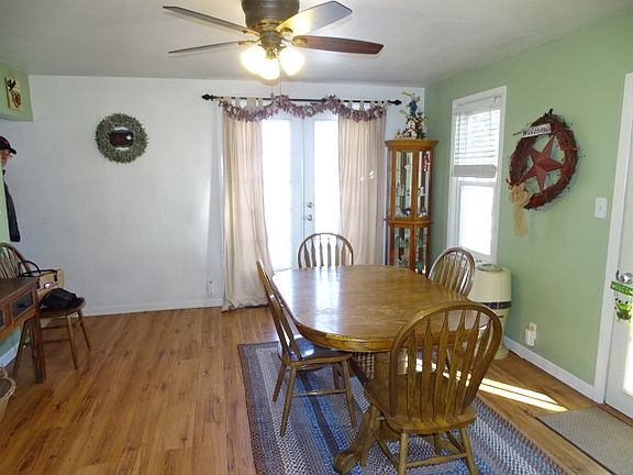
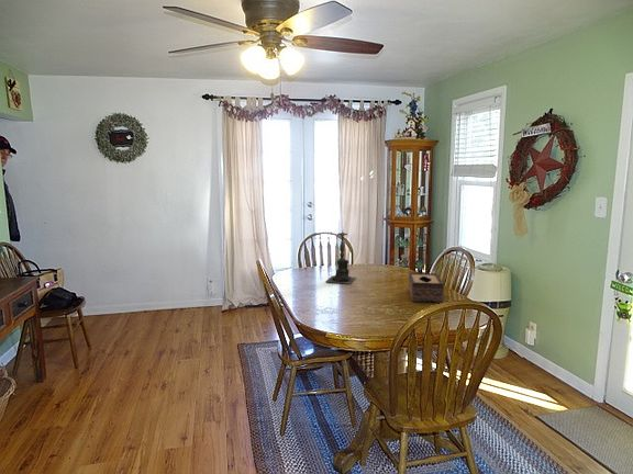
+ tissue box (424, 286)
+ candle holder (341, 252)
